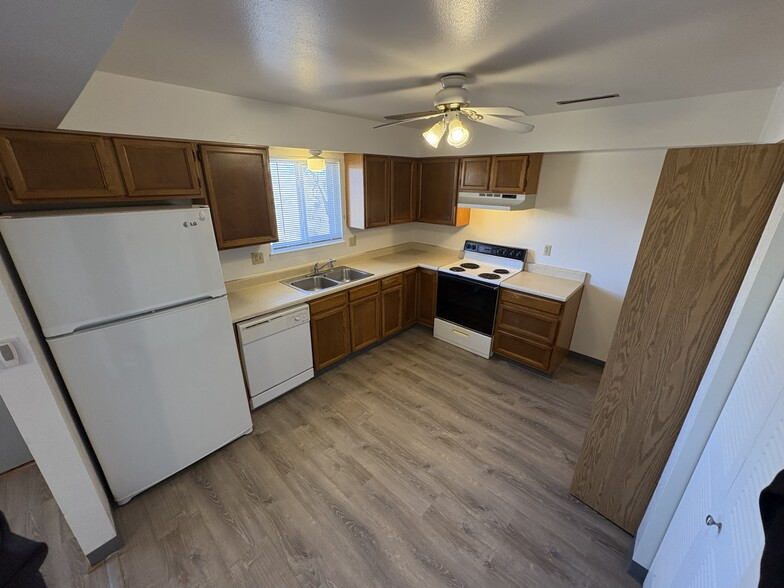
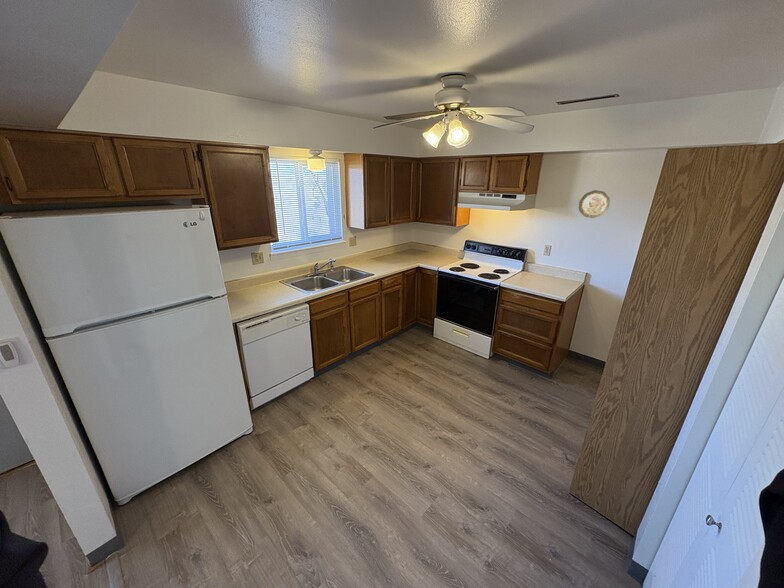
+ decorative plate (594, 204)
